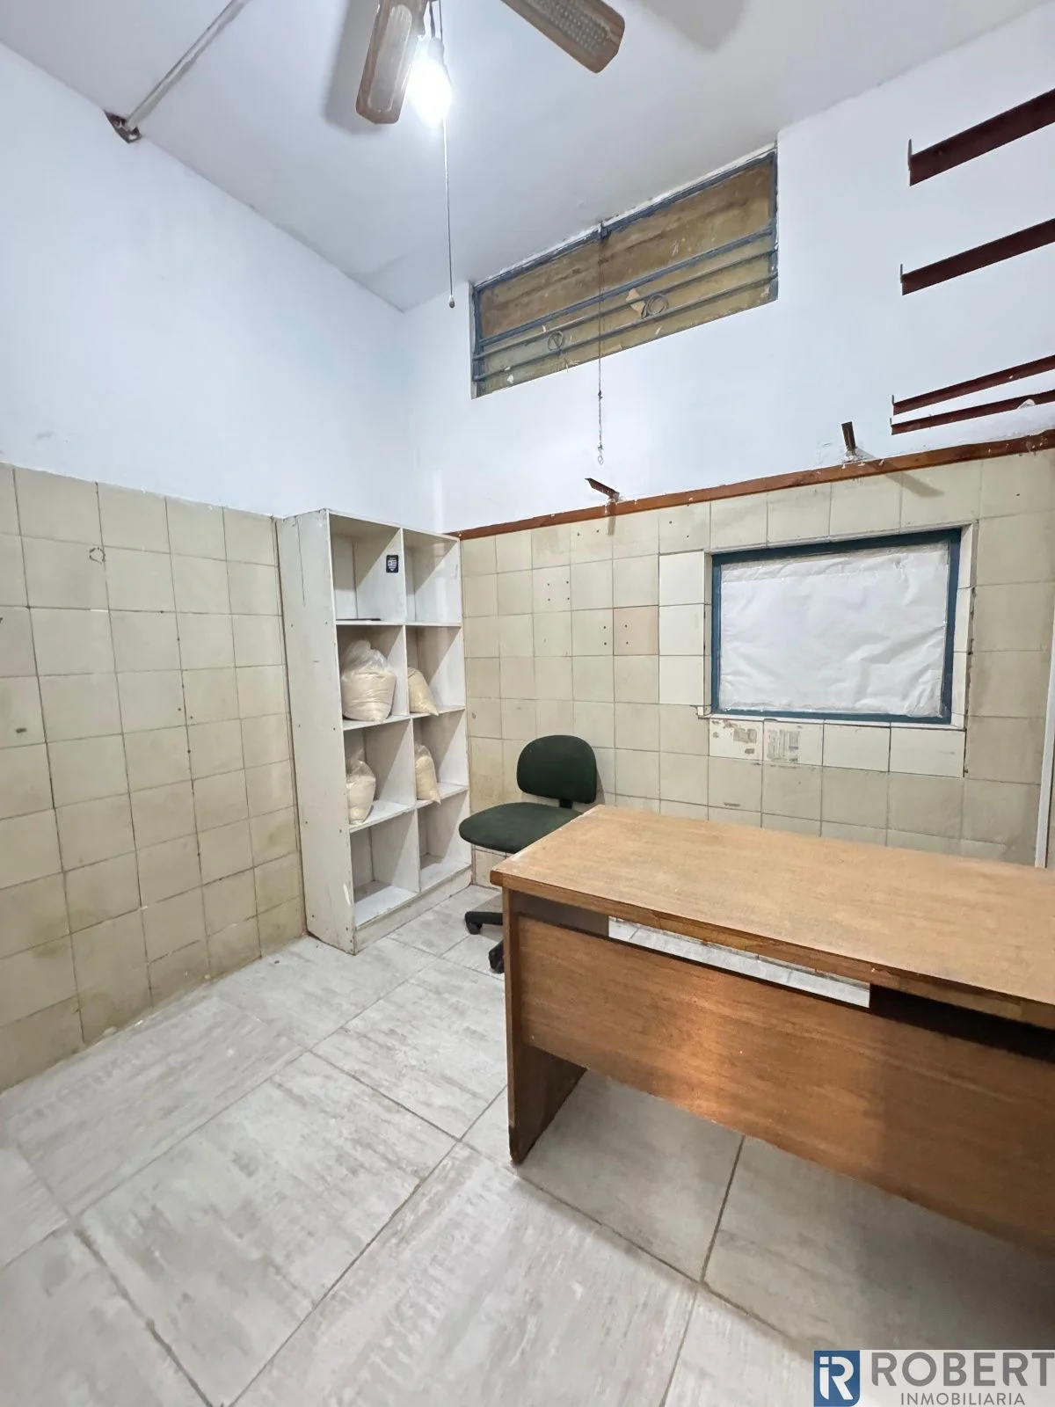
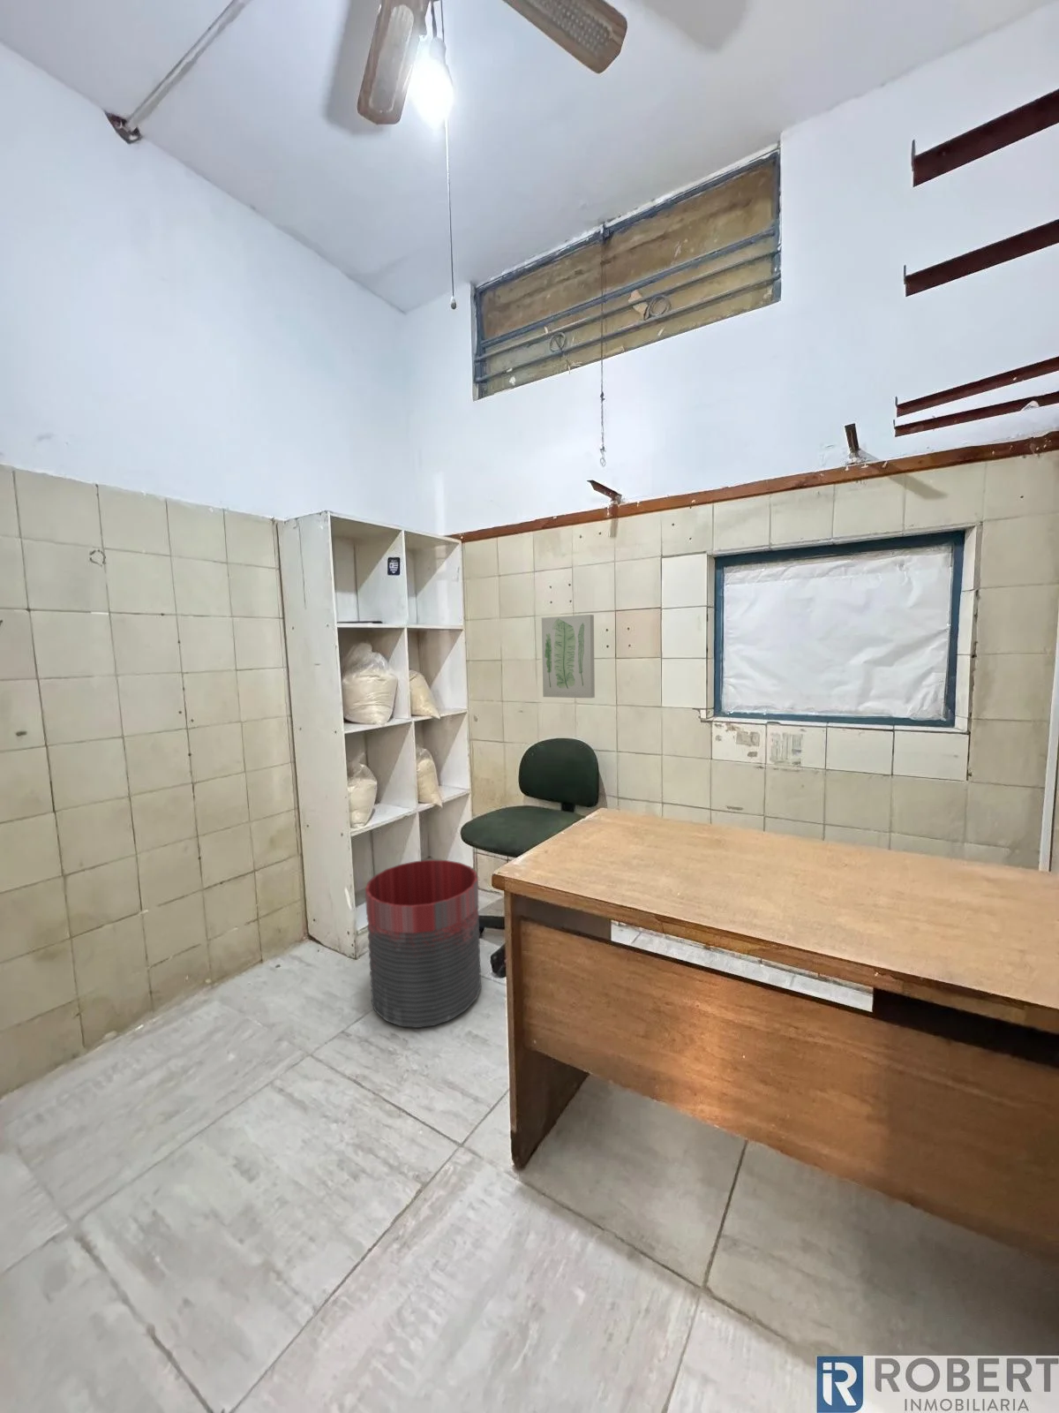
+ wall art (567, 658)
+ trash can (425, 937)
